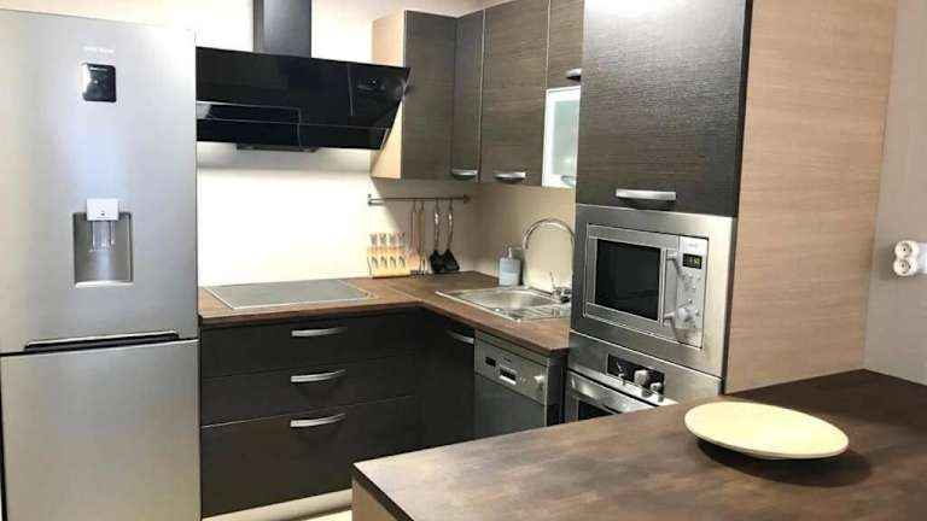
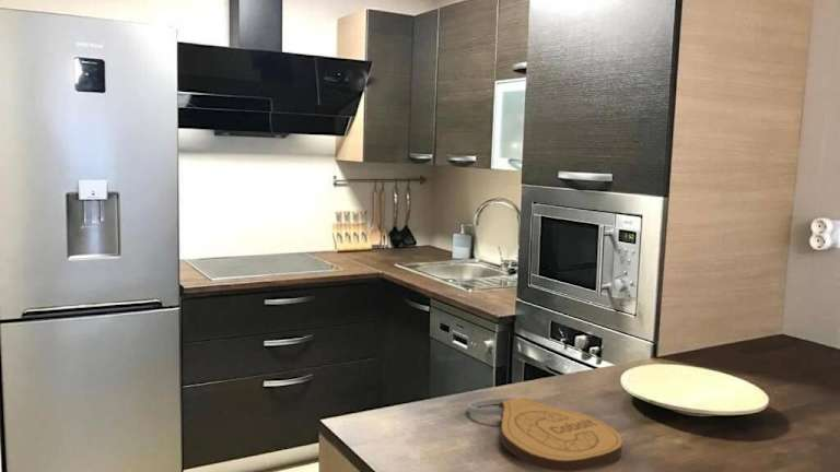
+ key chain (533, 421)
